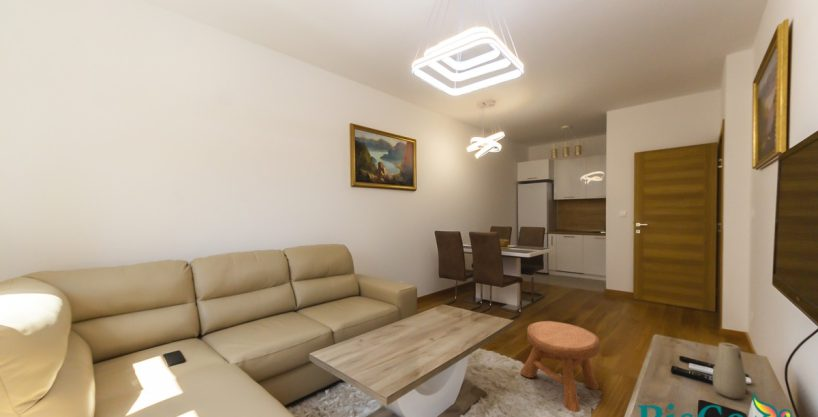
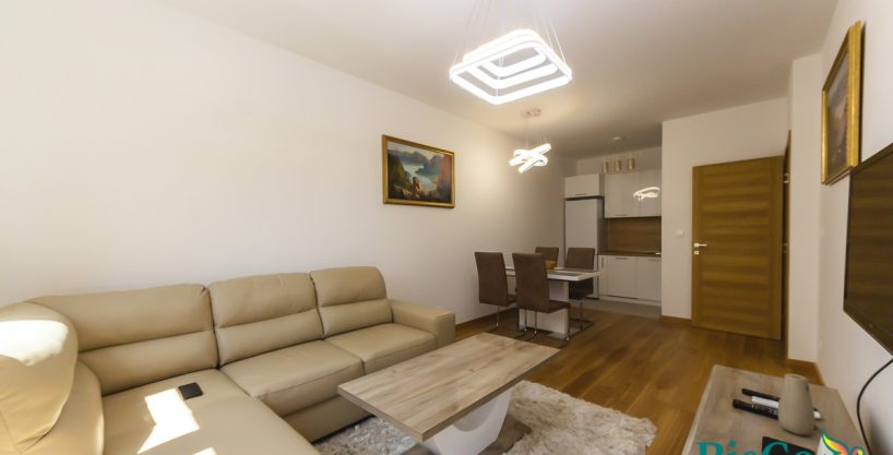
- stool (555, 358)
